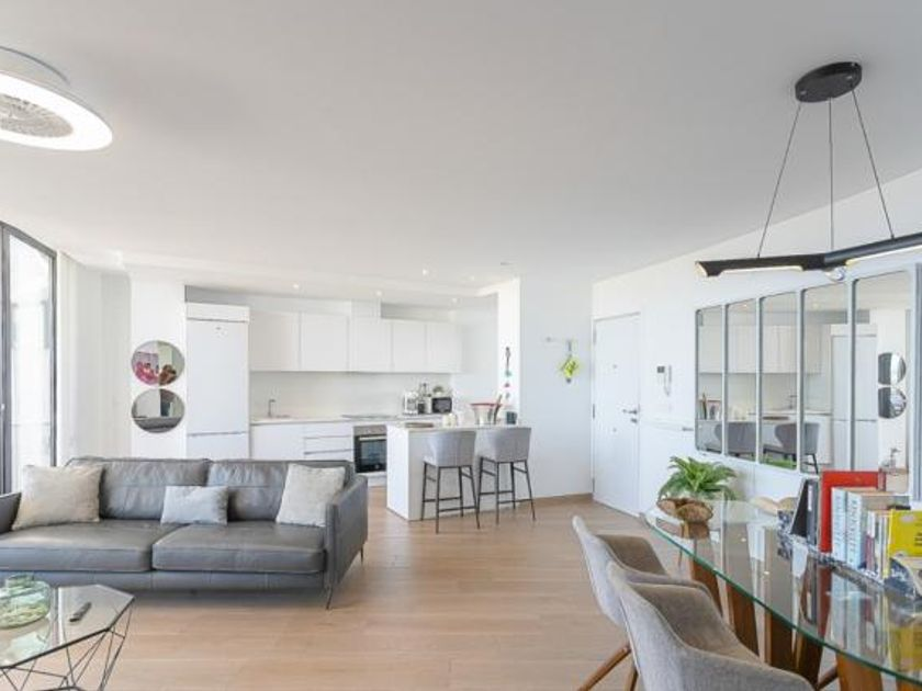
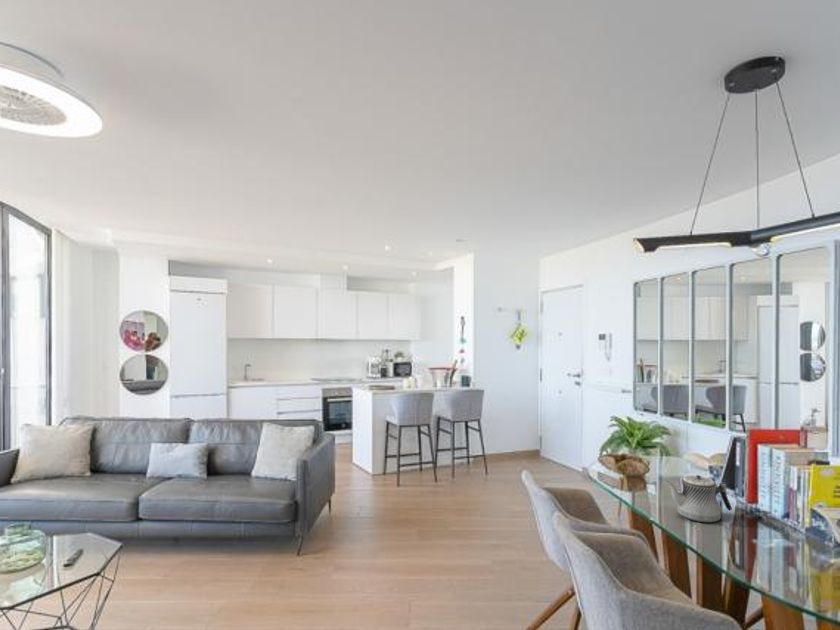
+ teapot (697, 495)
